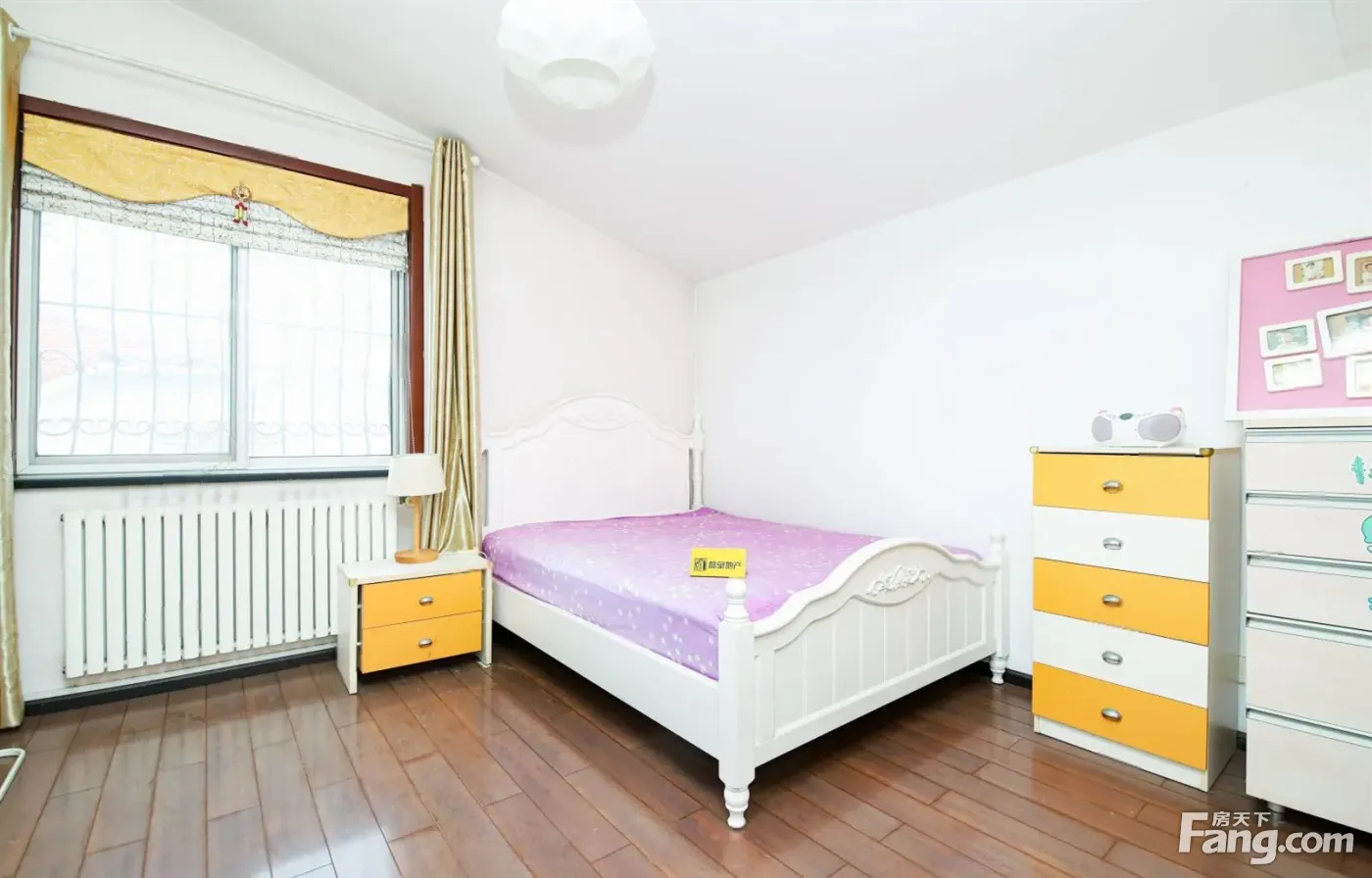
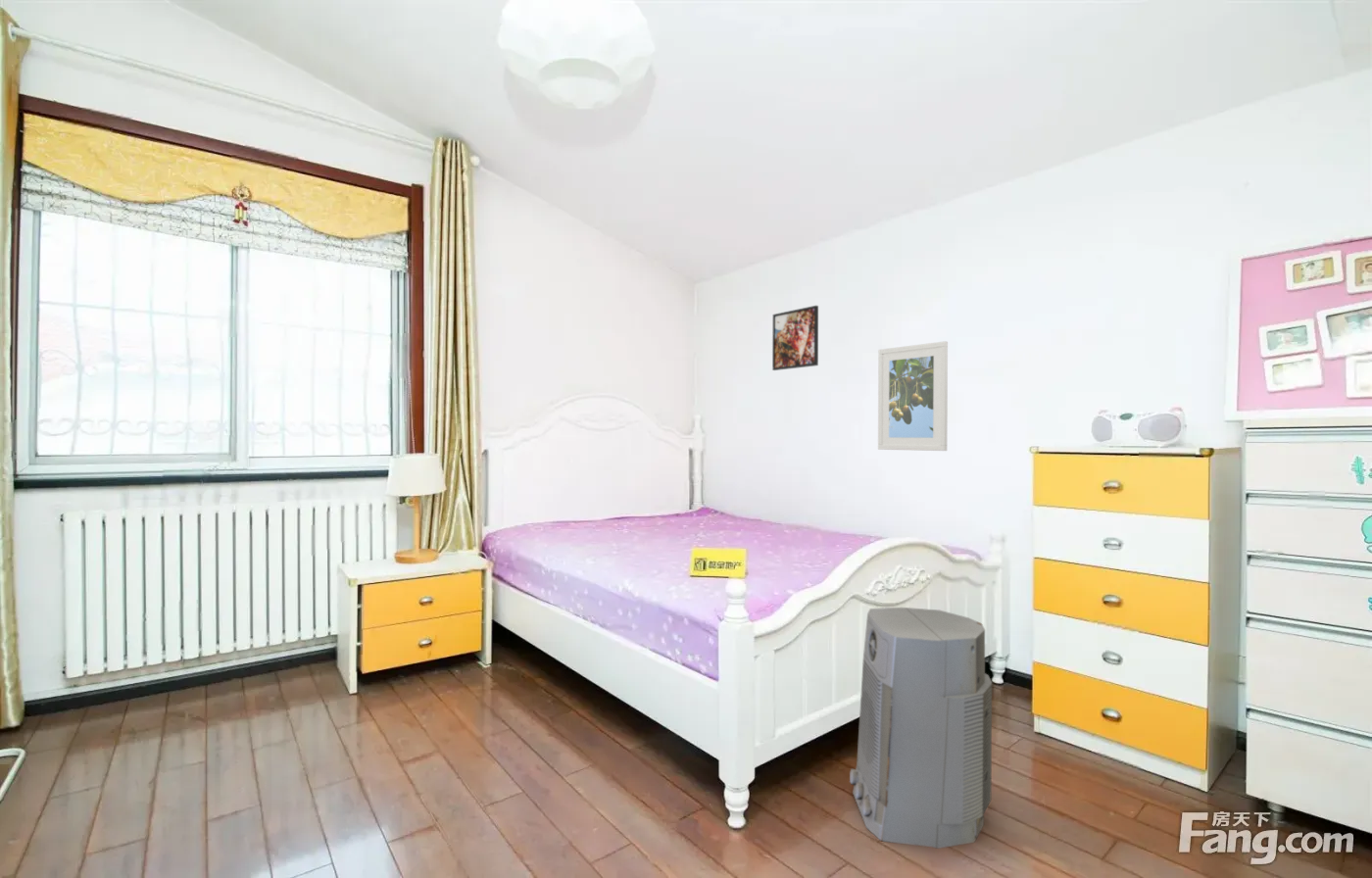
+ air purifier (922, 716)
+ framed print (910, 398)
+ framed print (794, 339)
